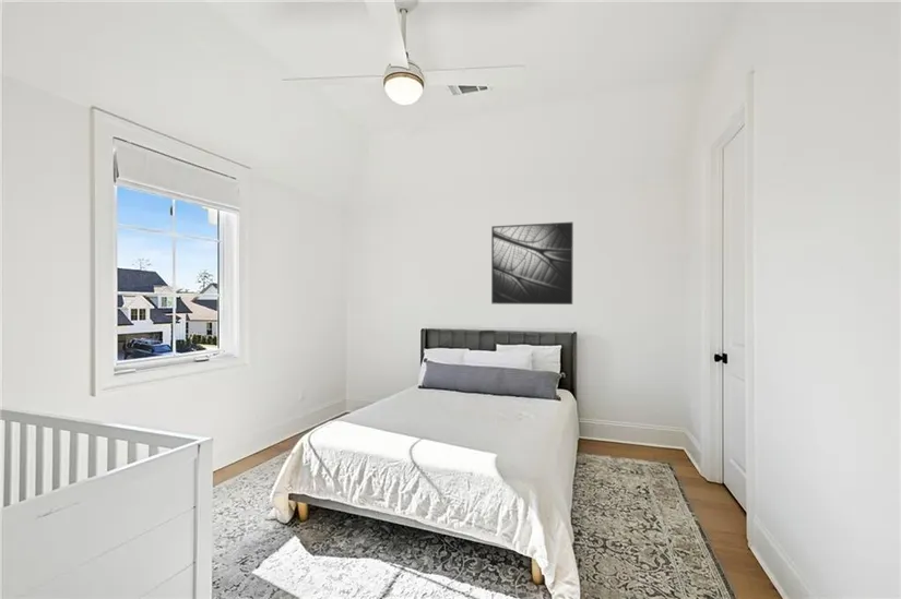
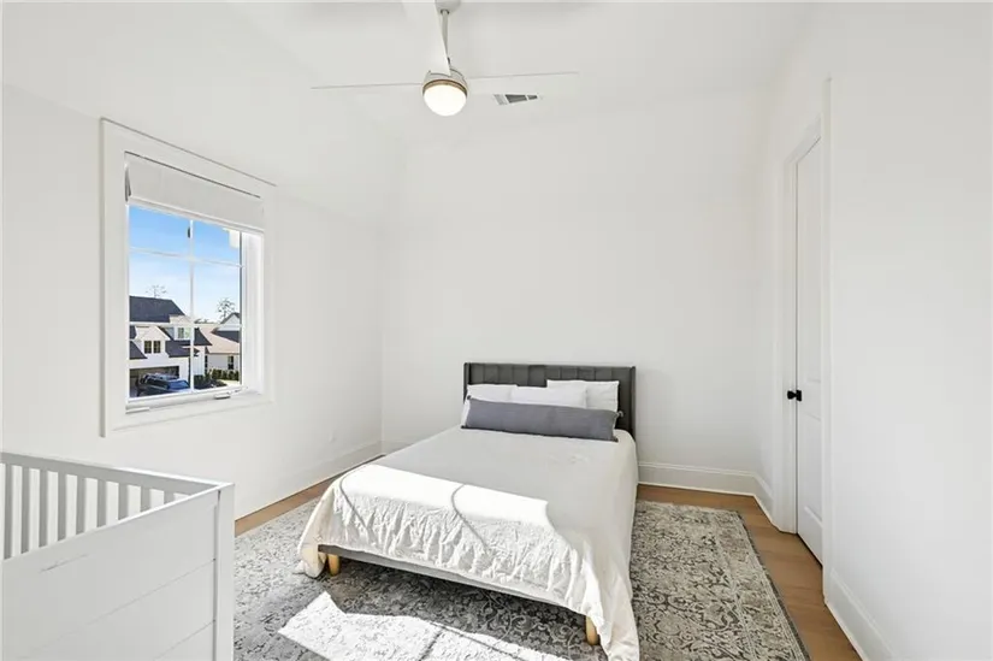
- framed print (531, 264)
